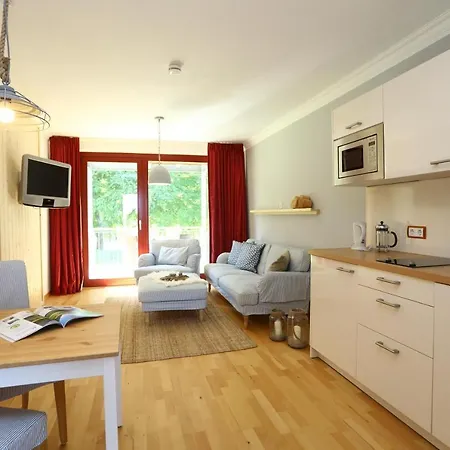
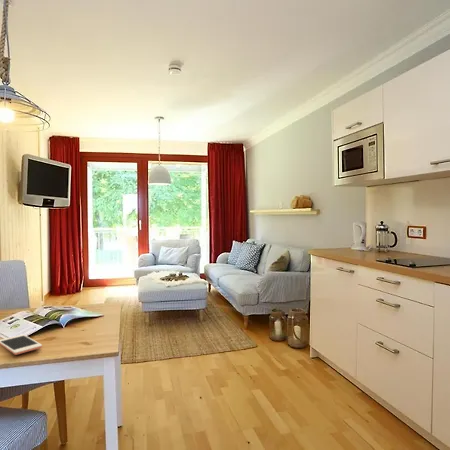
+ cell phone (19, 343)
